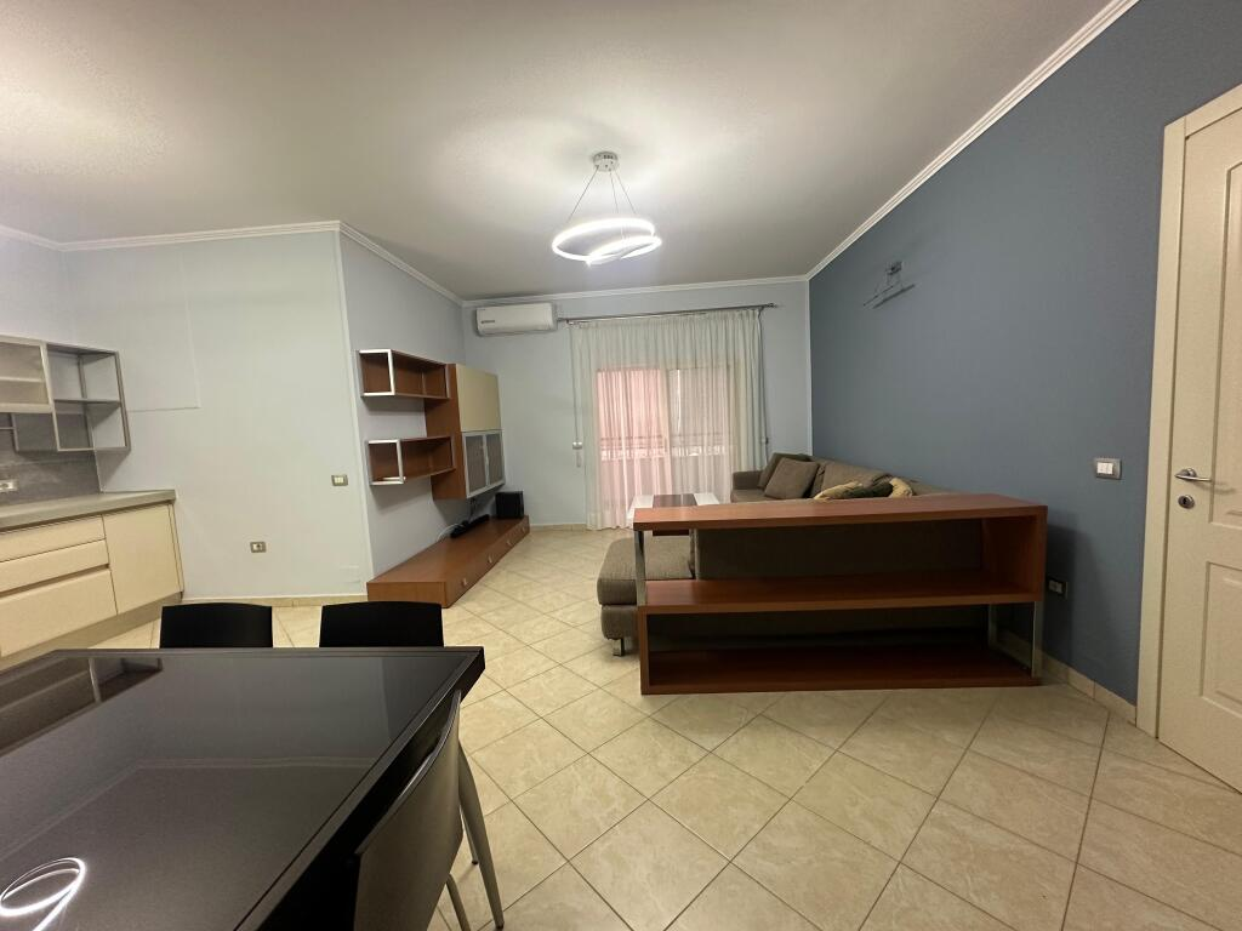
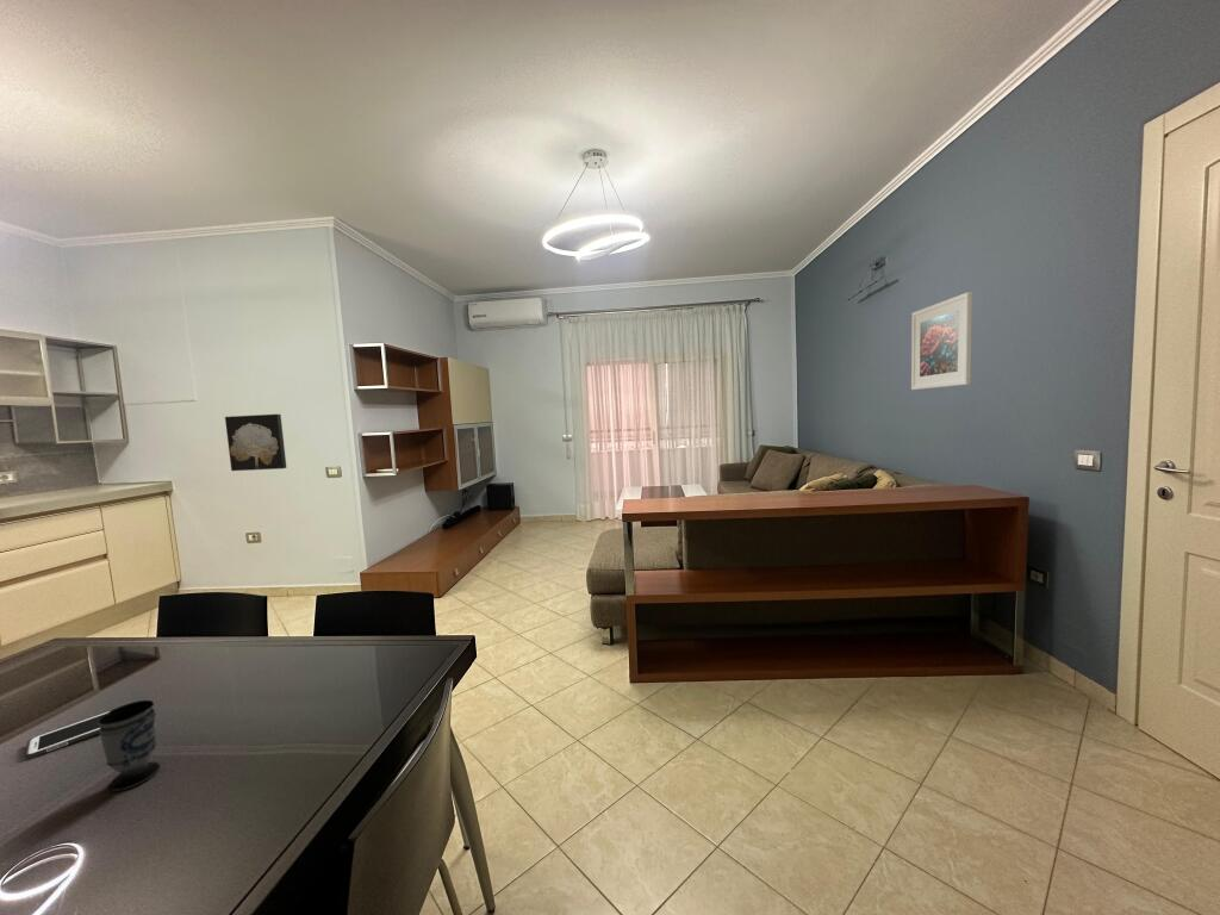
+ cup (131, 743)
+ wall art (256, 442)
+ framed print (938, 346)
+ cell phone (83, 728)
